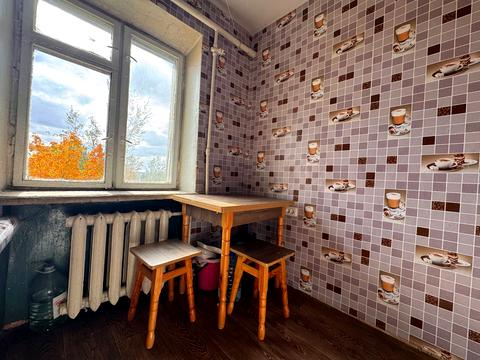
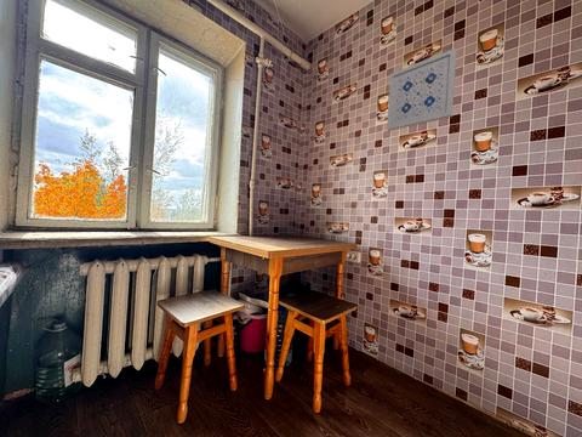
+ wall art (418, 93)
